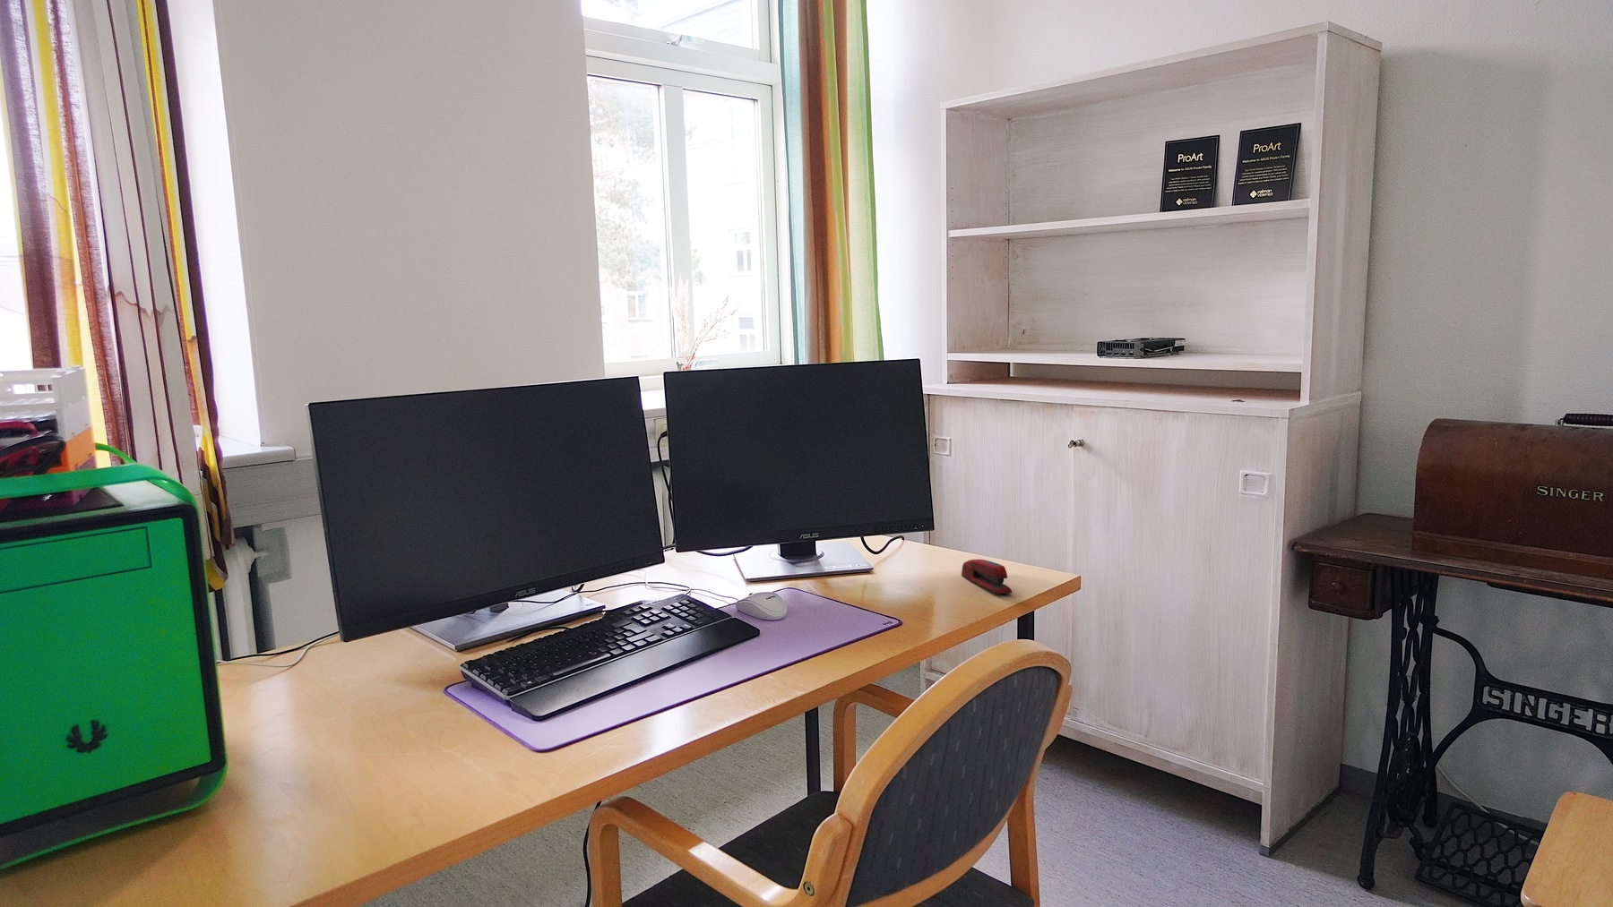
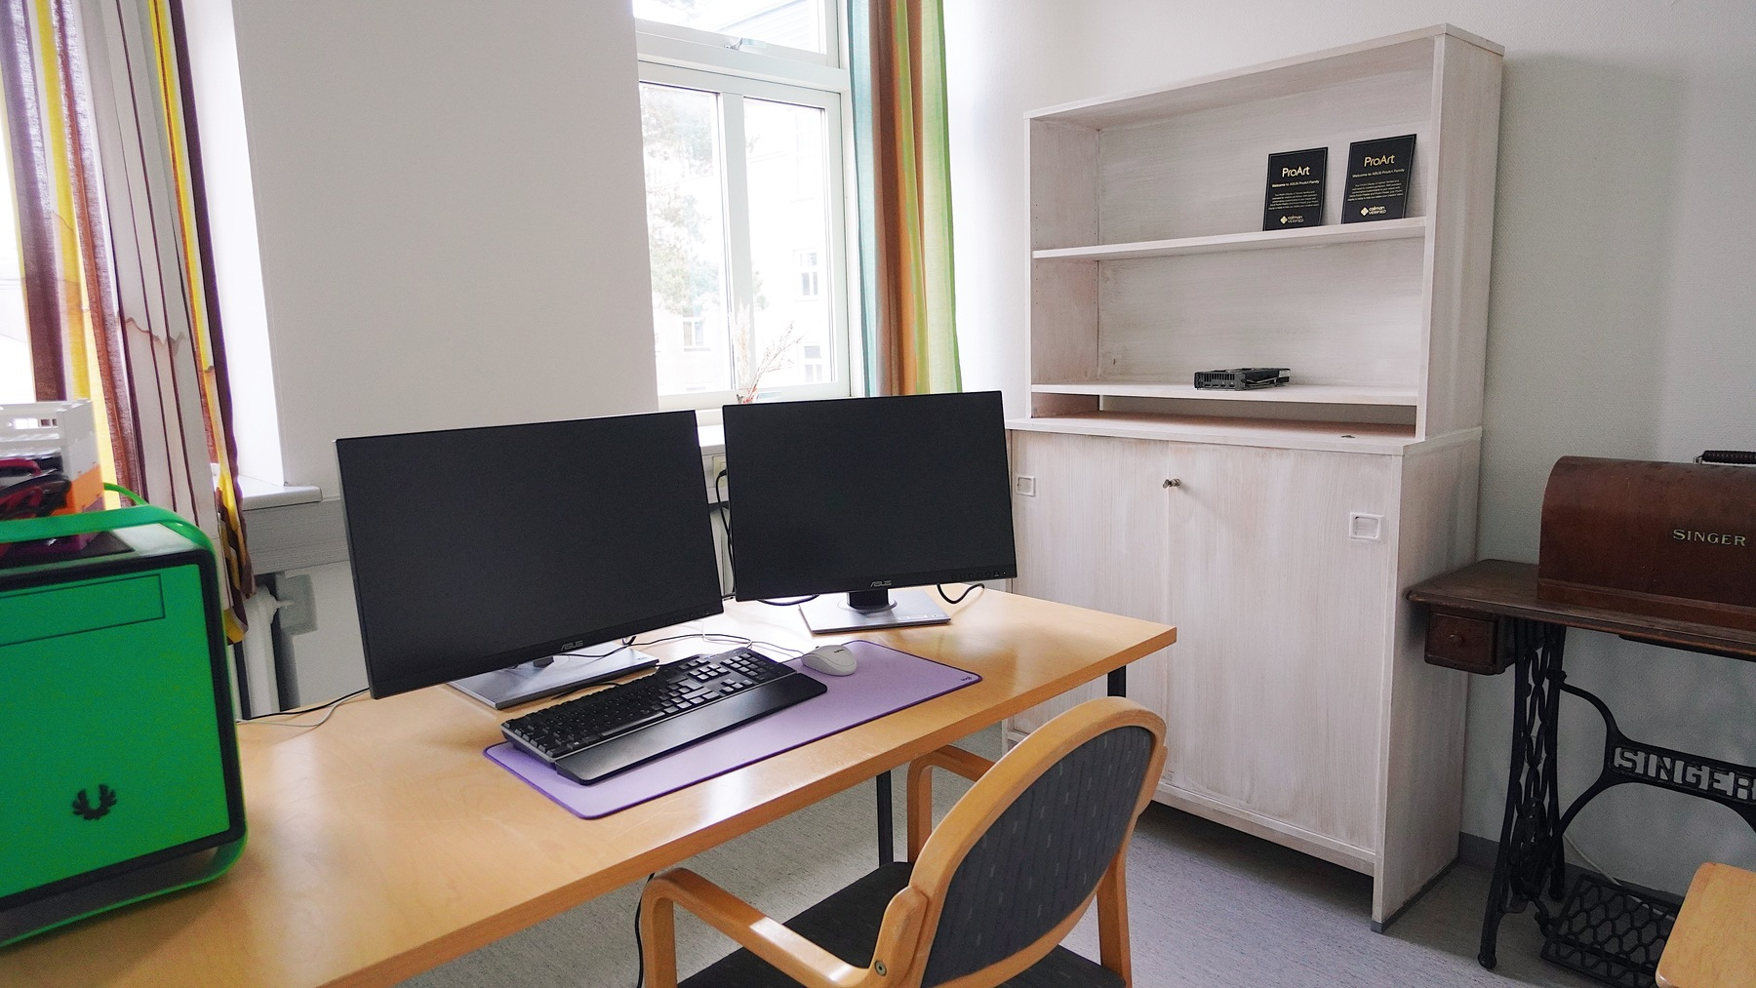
- stapler (985, 571)
